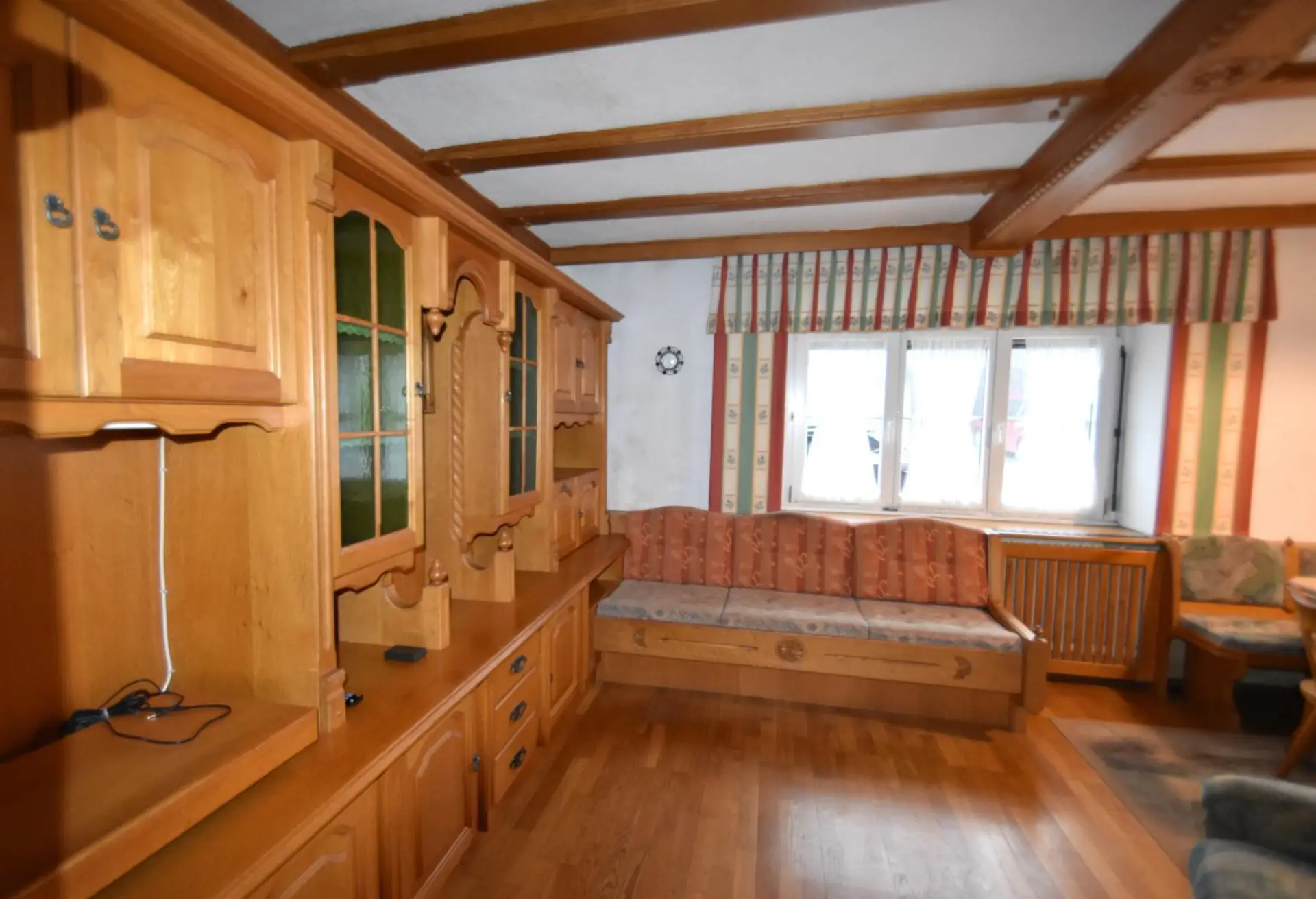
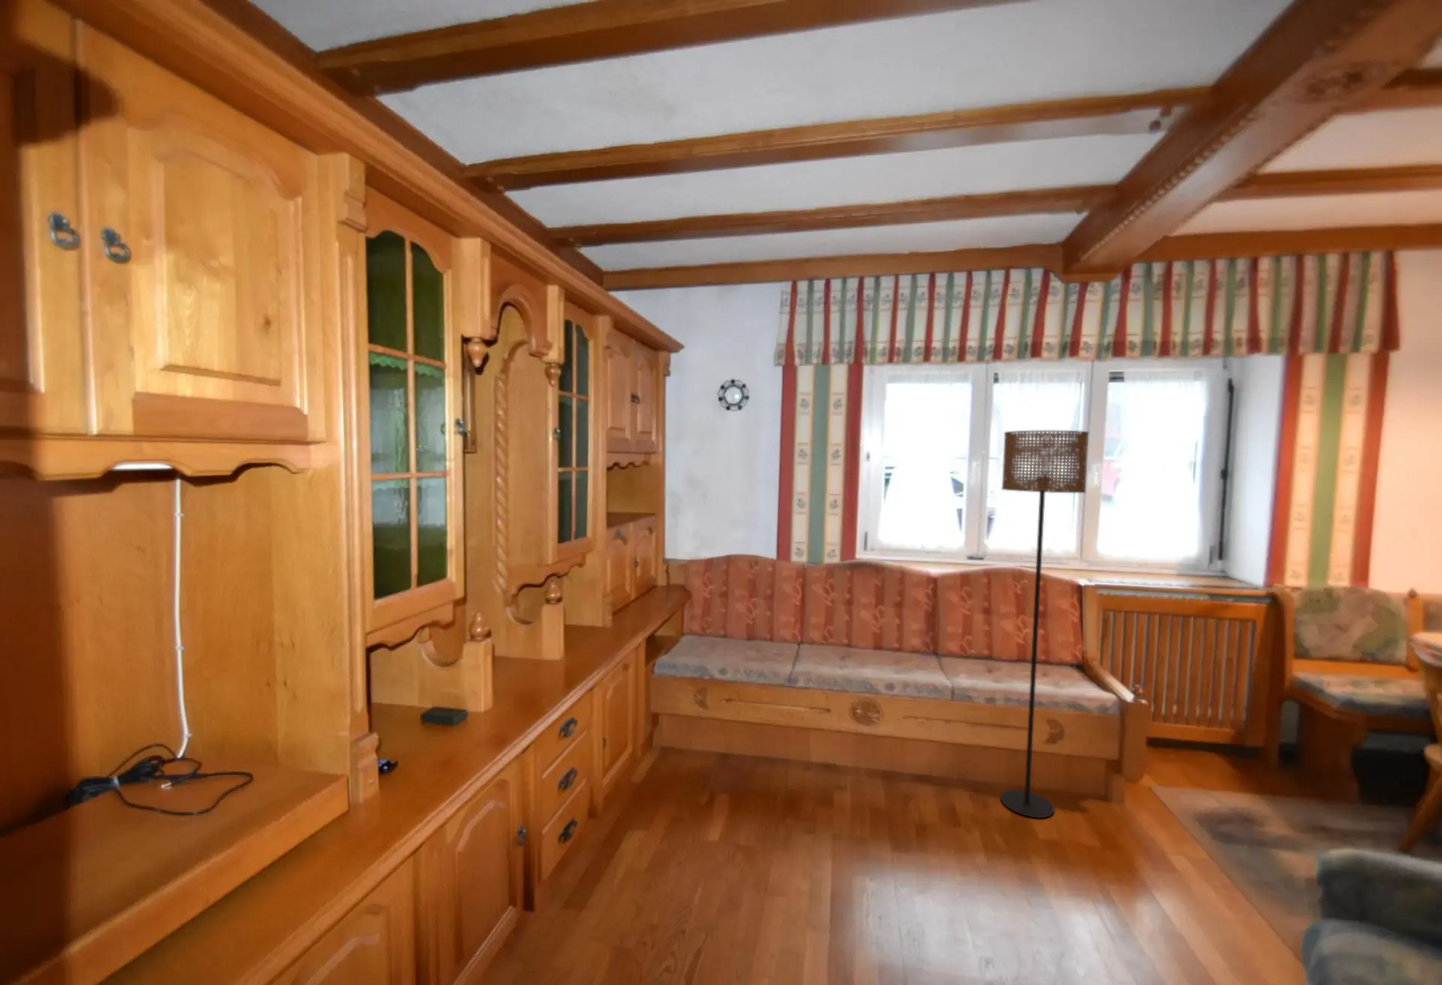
+ floor lamp (1035, 620)
